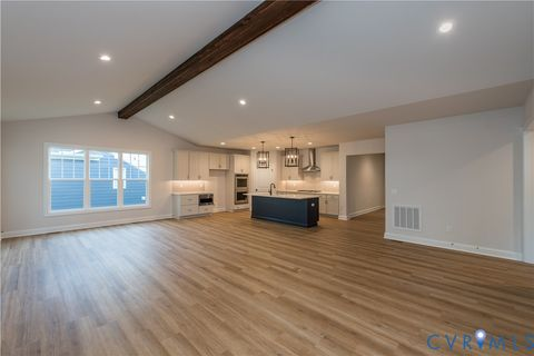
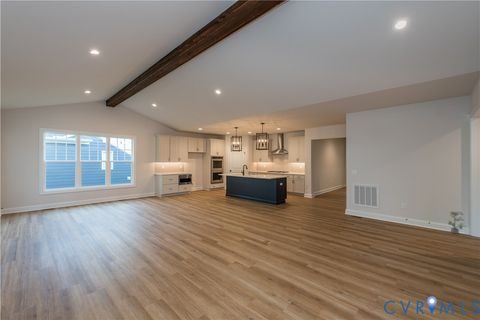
+ potted plant (457, 220)
